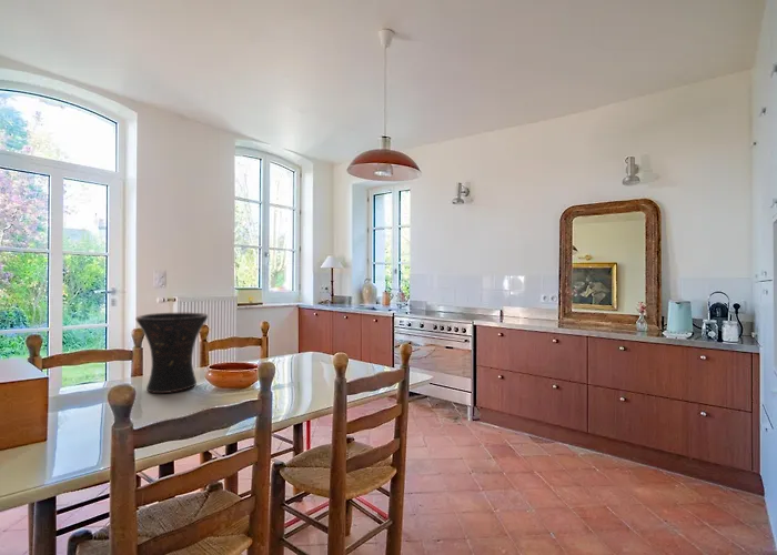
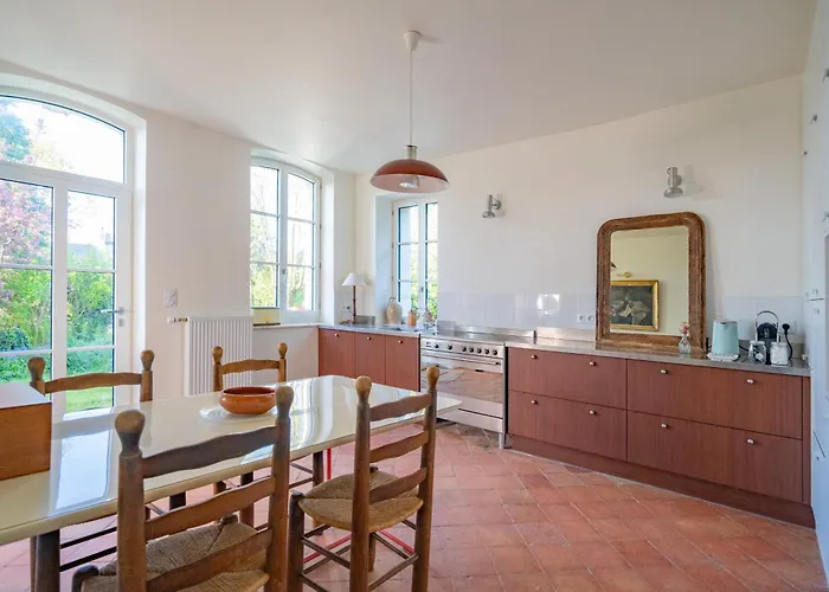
- vase (172, 351)
